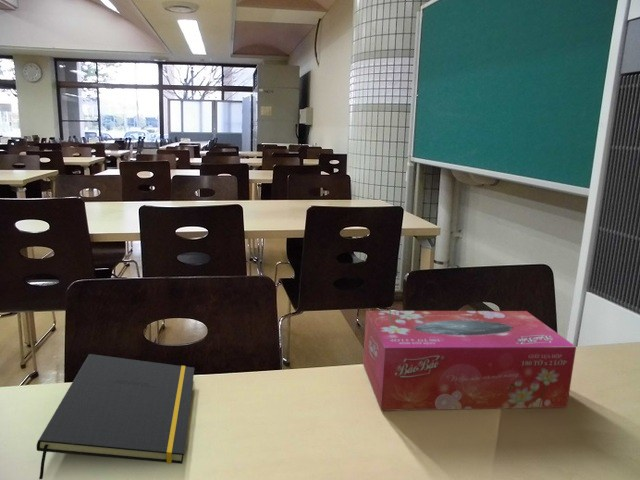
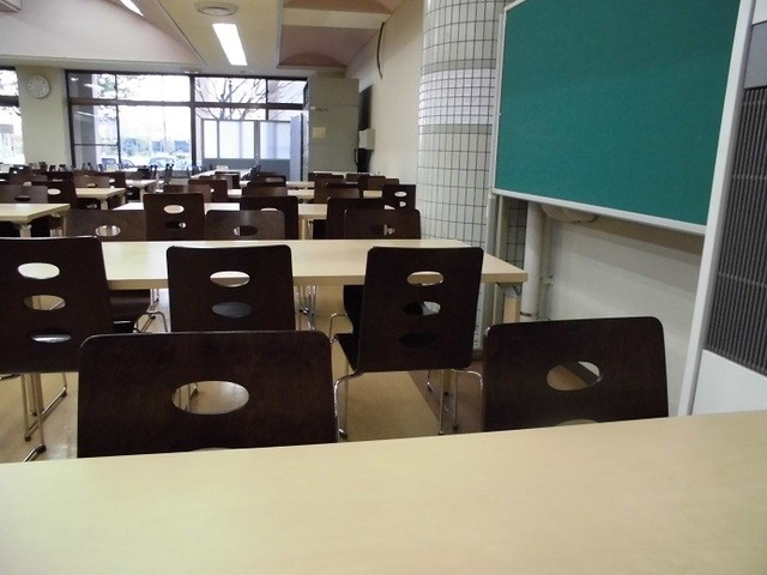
- tissue box (460, 356)
- notepad (129, 401)
